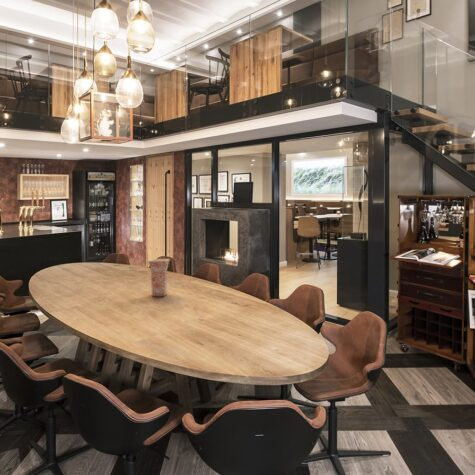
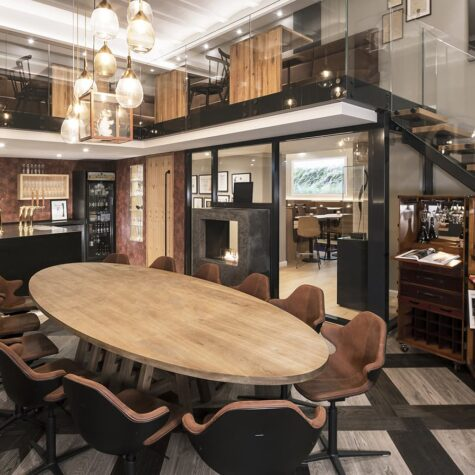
- vase (159, 277)
